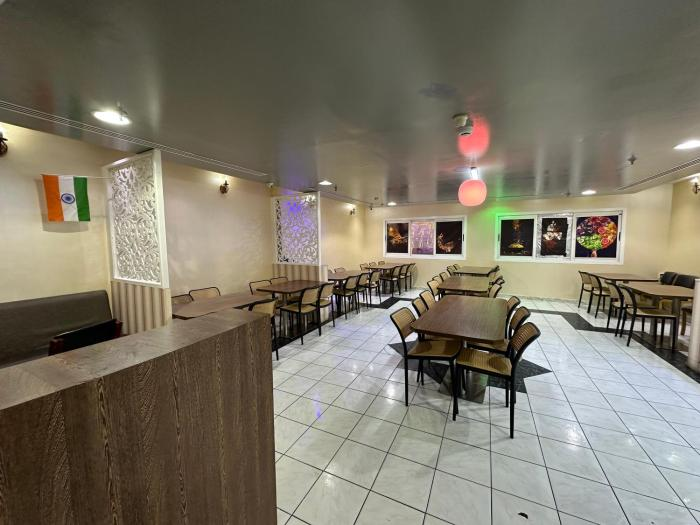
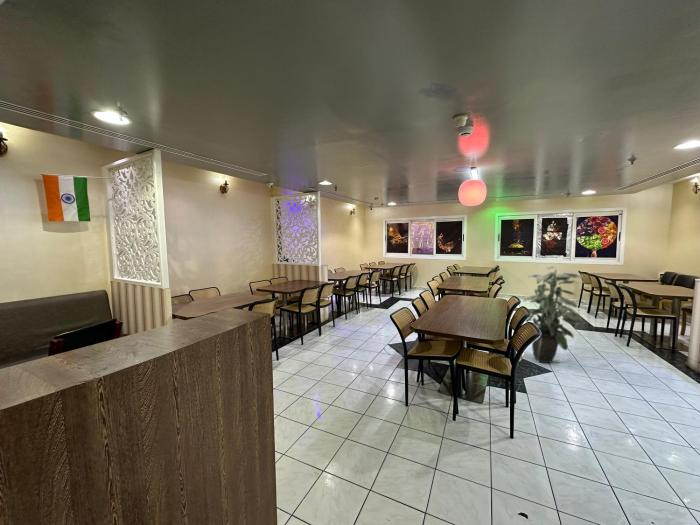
+ indoor plant (550, 315)
